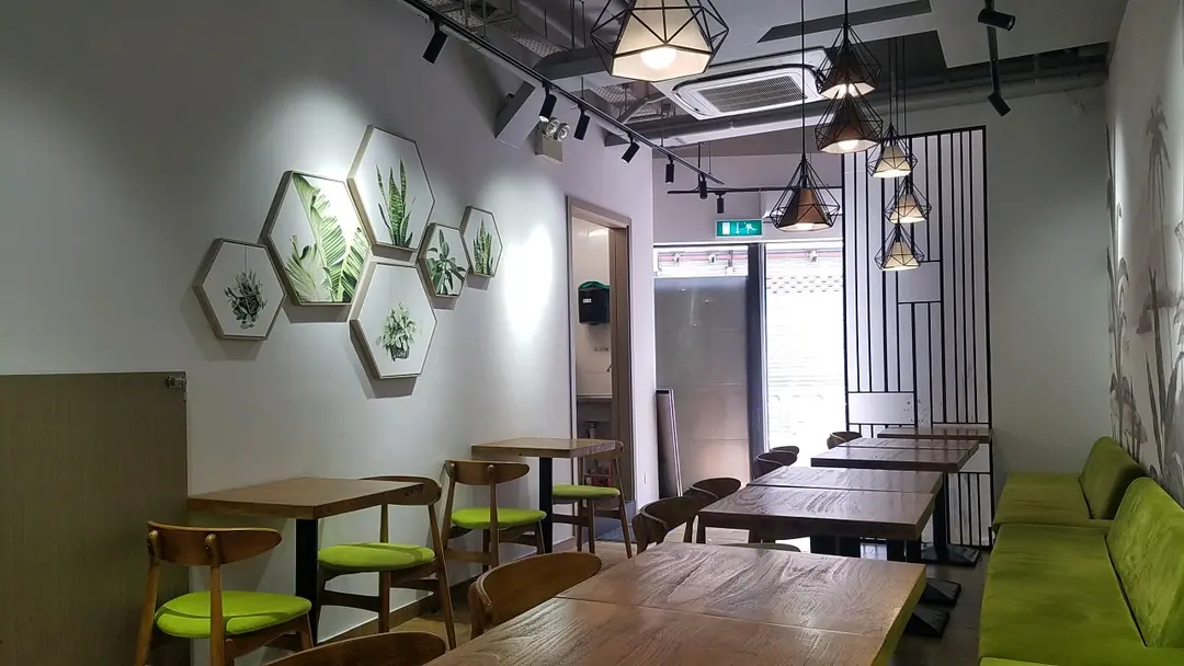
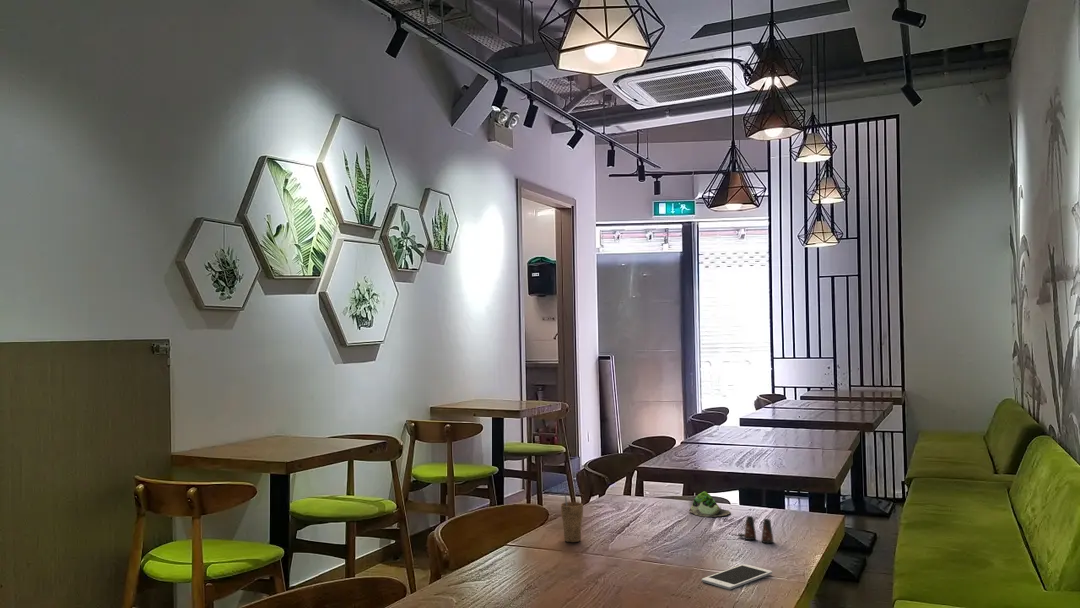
+ cell phone (737, 576)
+ succulent plant (710, 502)
+ cup (572, 517)
+ salt shaker (754, 528)
